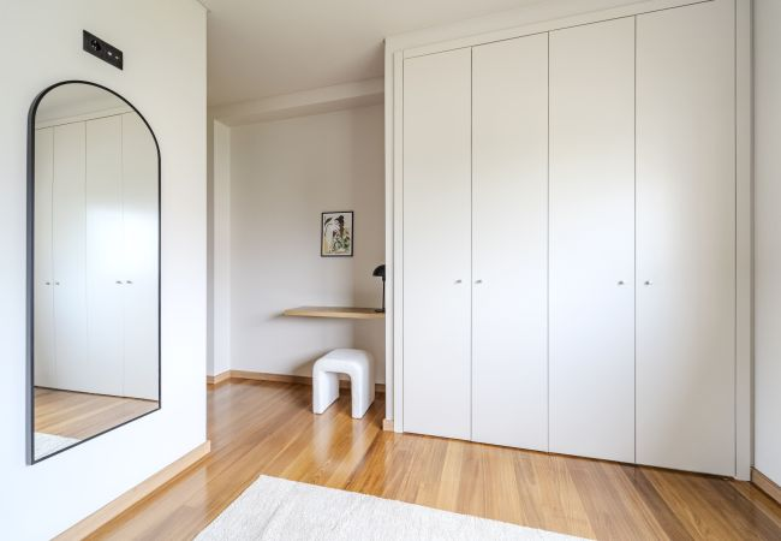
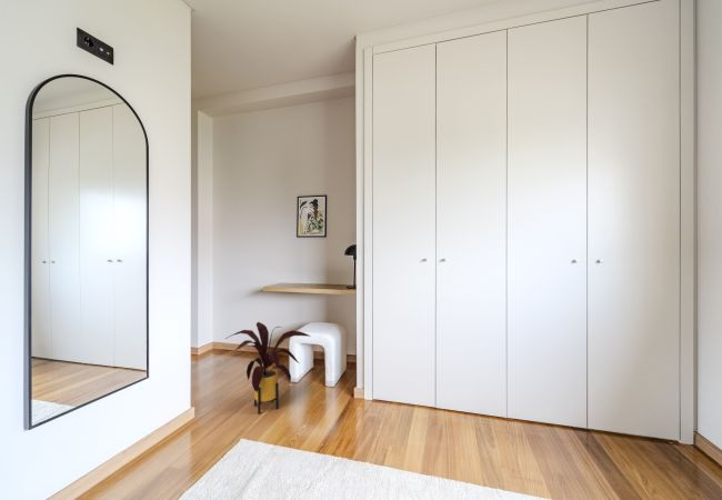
+ house plant (261, 367)
